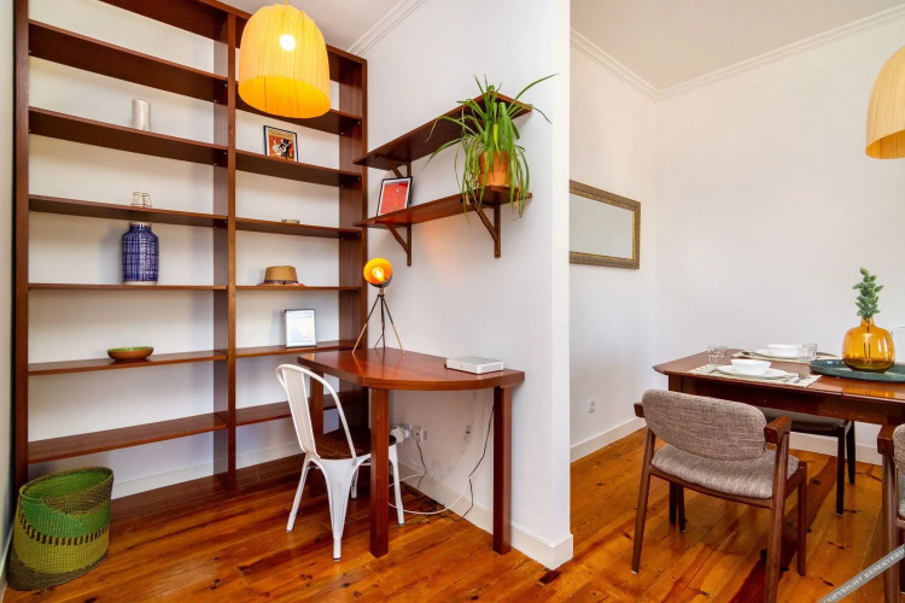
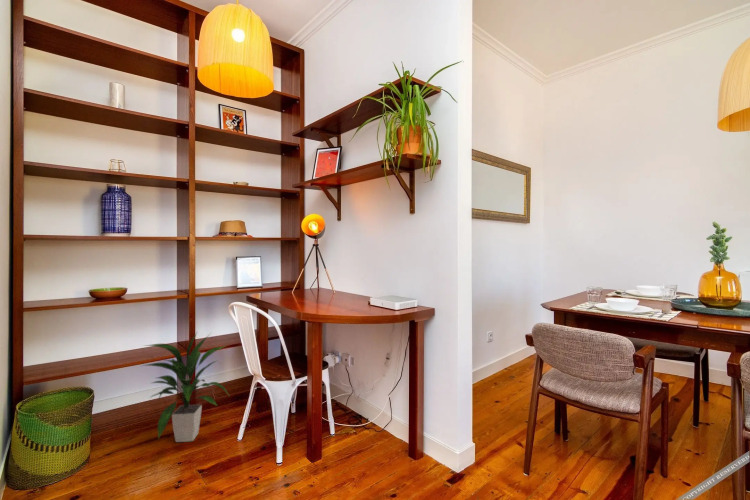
+ indoor plant (183, 385)
